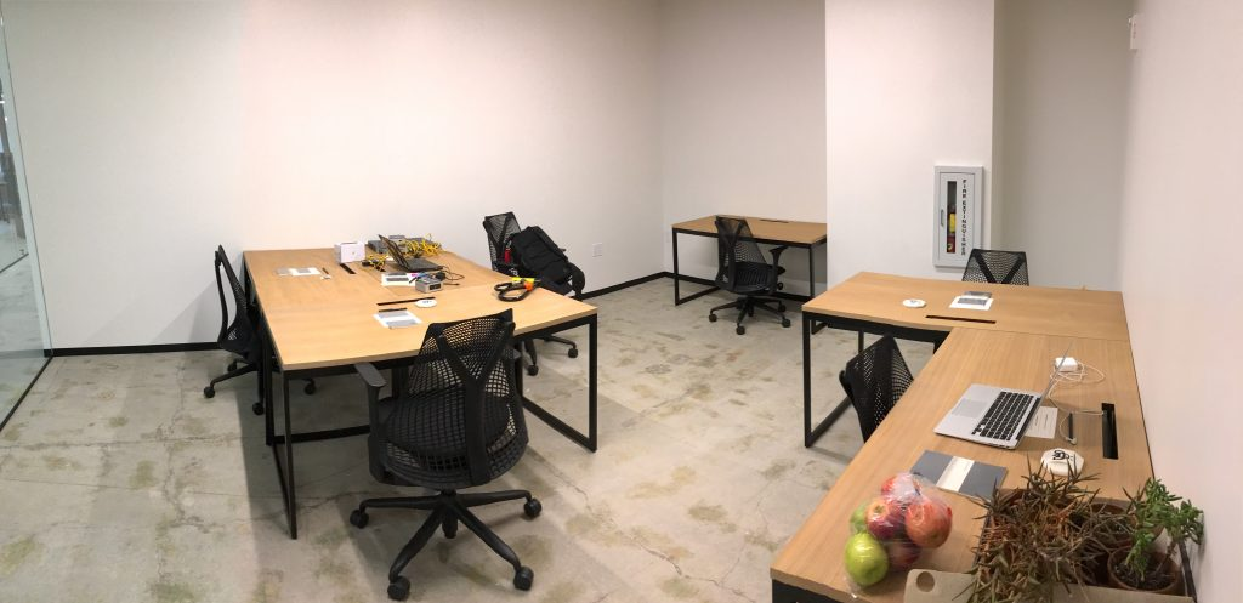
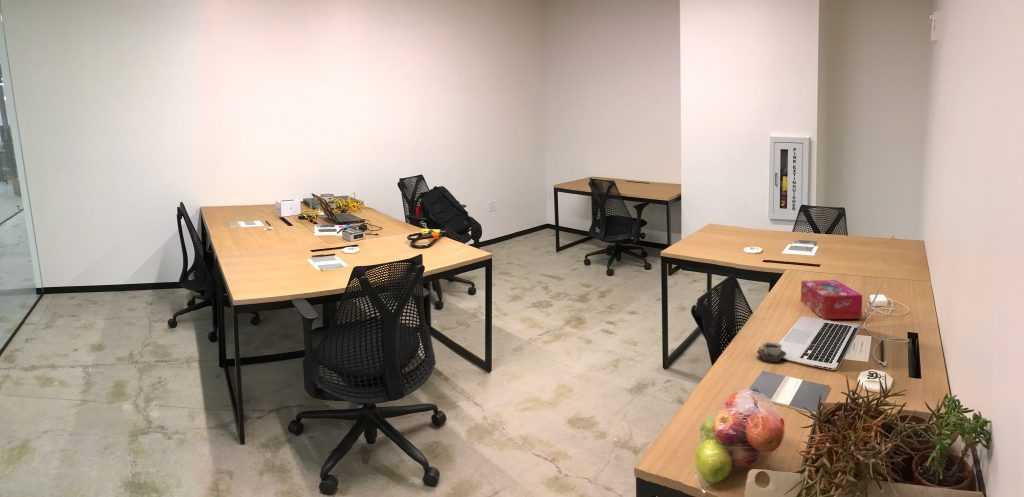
+ tissue box (829, 298)
+ cup (771, 351)
